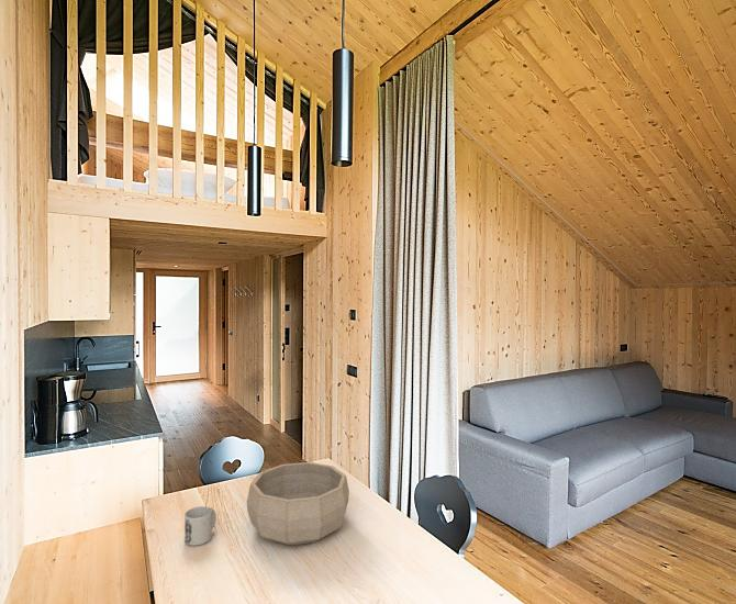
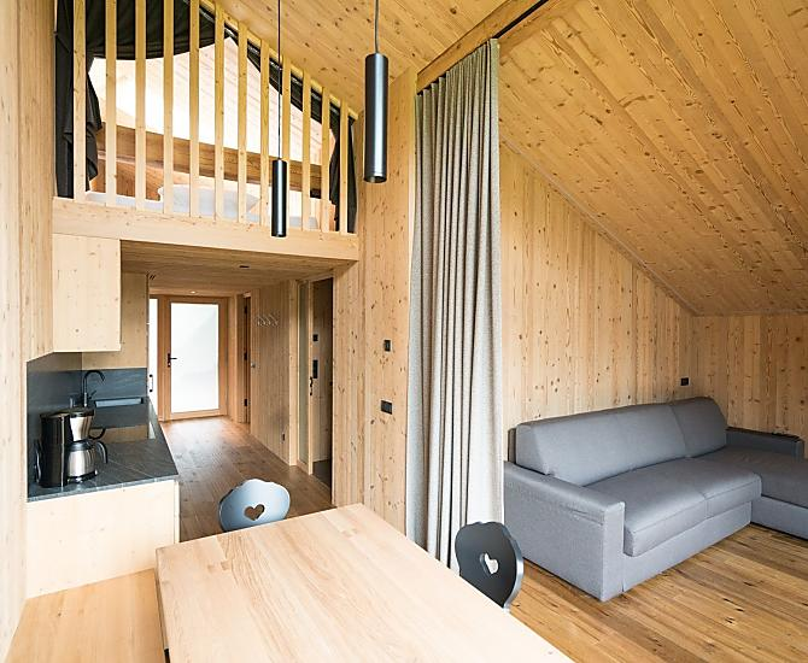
- decorative bowl (299, 502)
- mug (201, 523)
